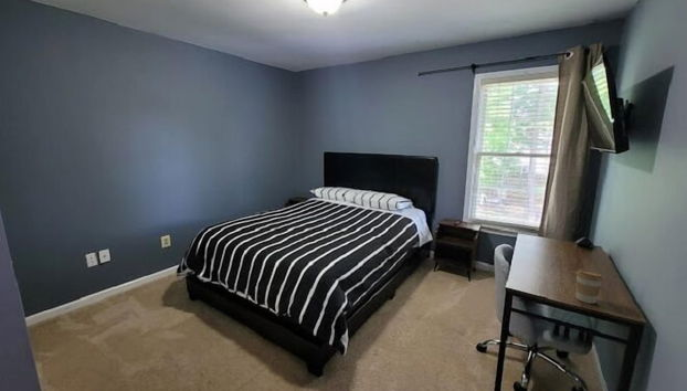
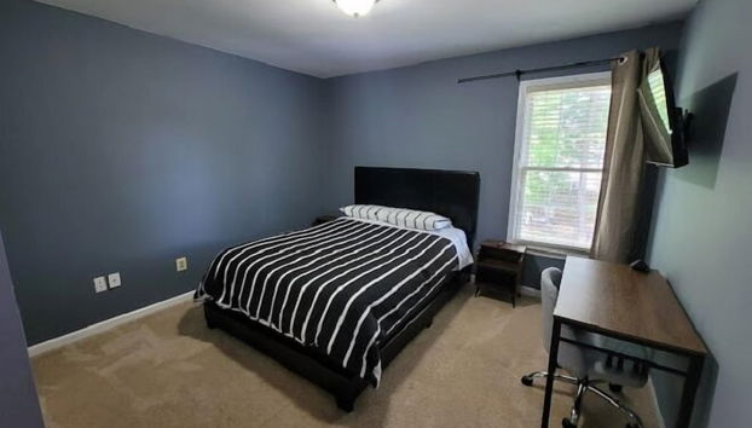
- coffee cup (588, 285)
